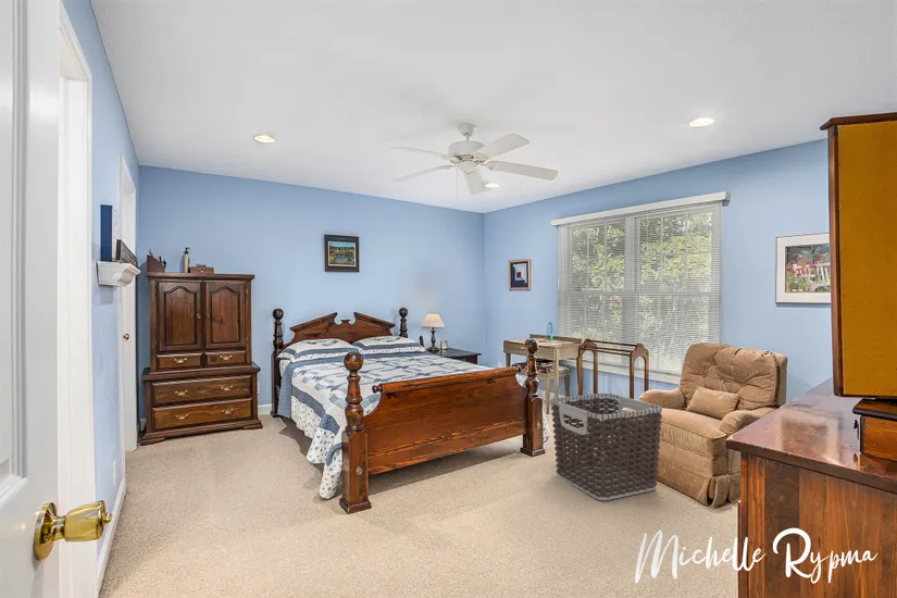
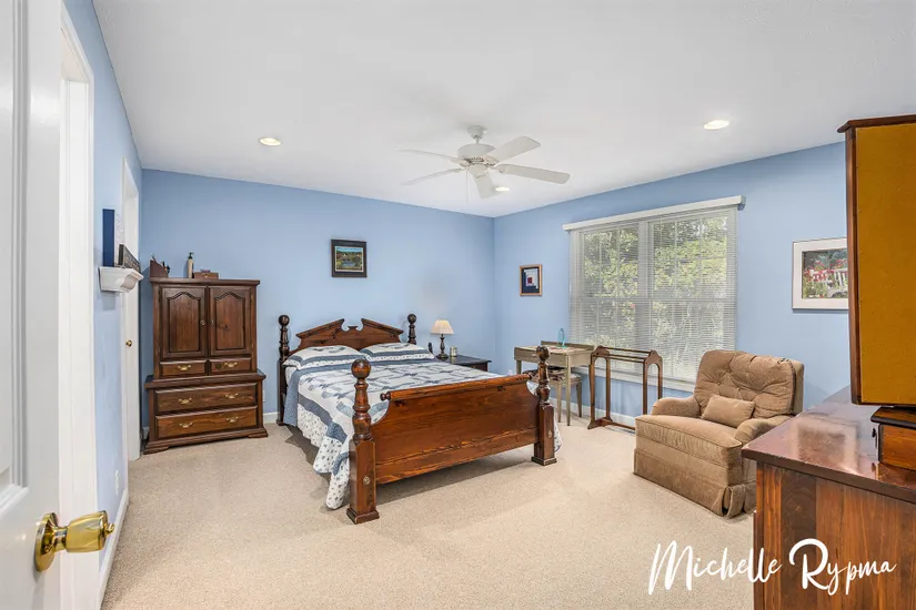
- clothes hamper (605, 441)
